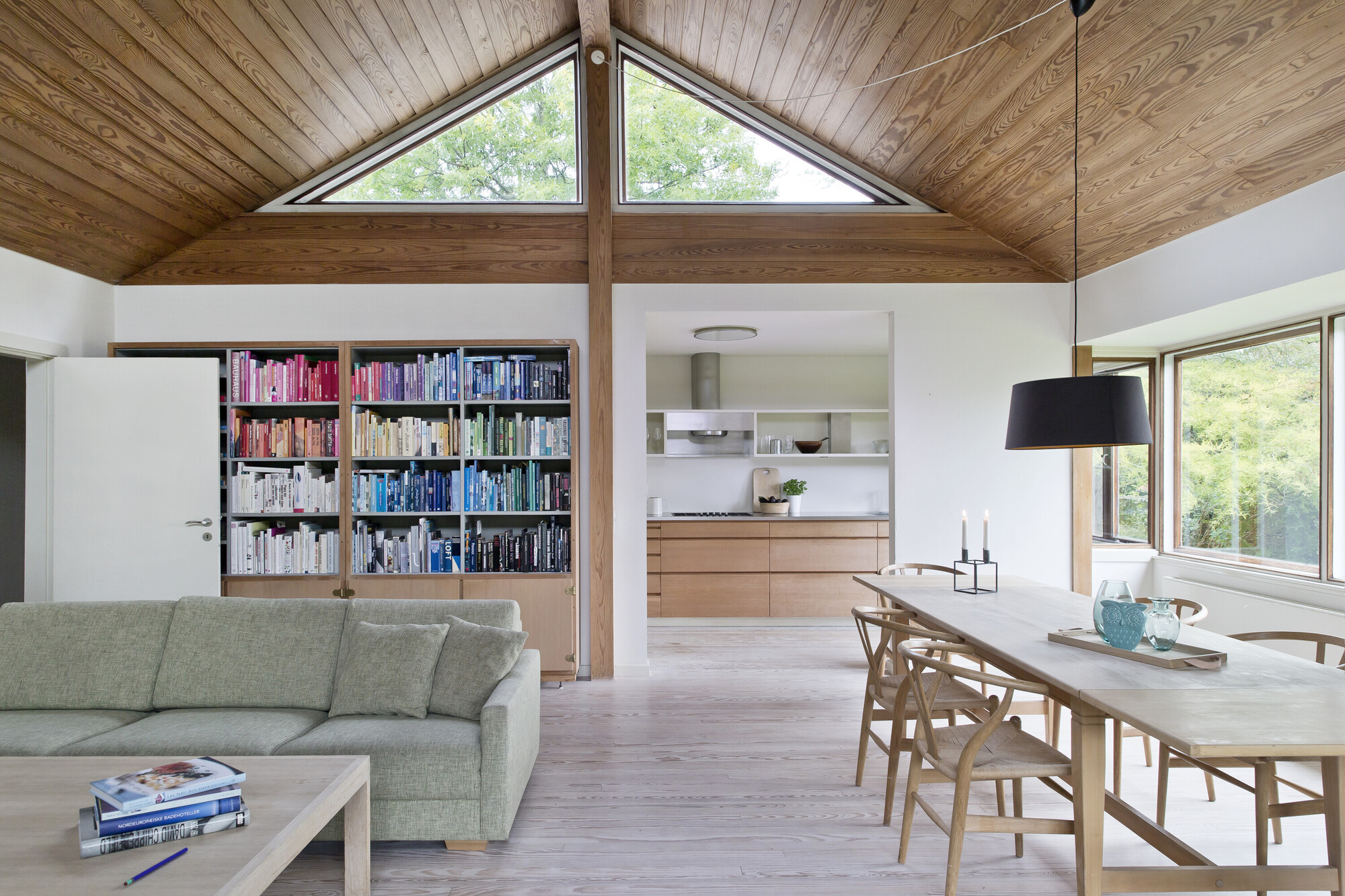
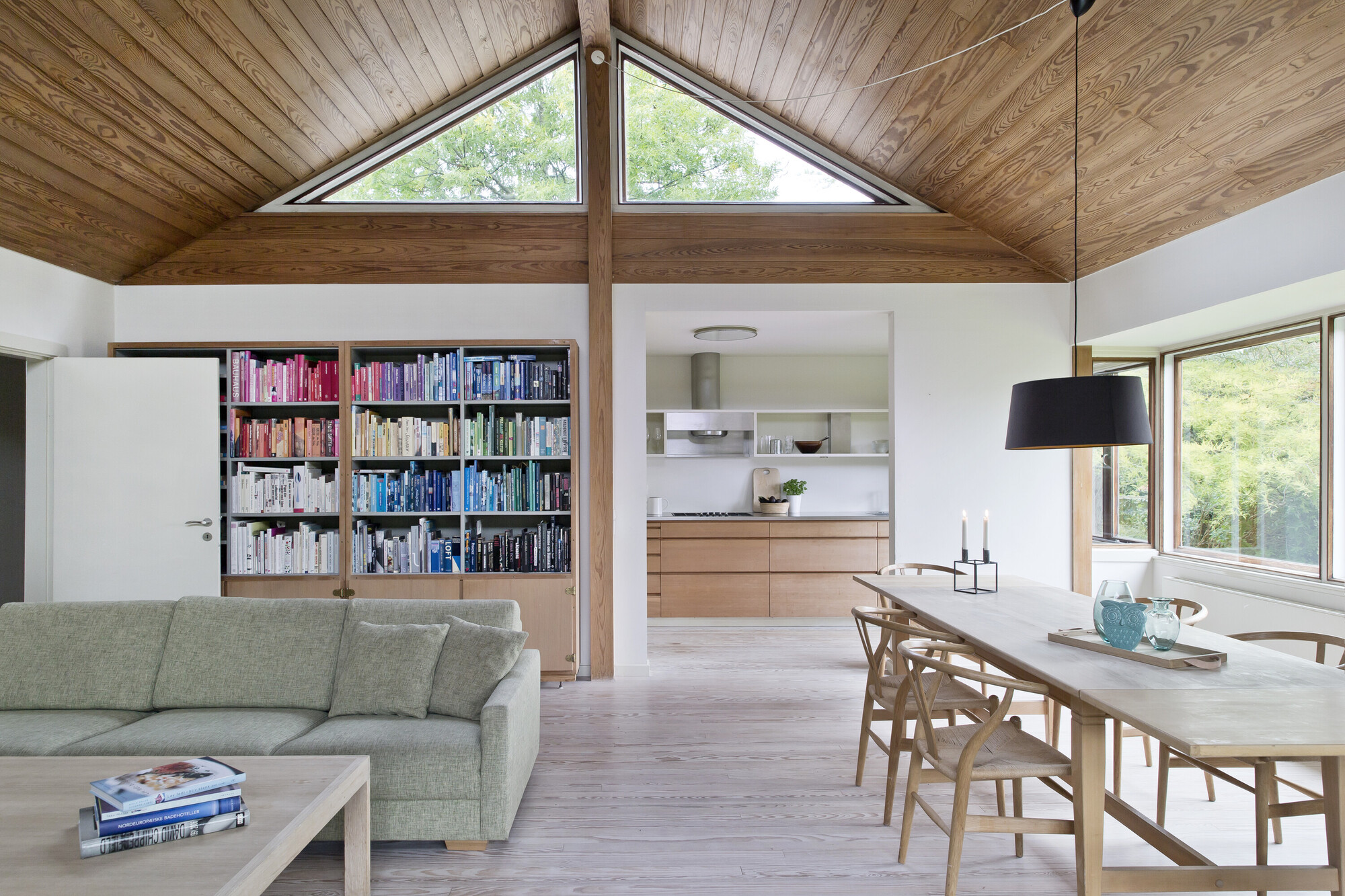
- pen (157, 866)
